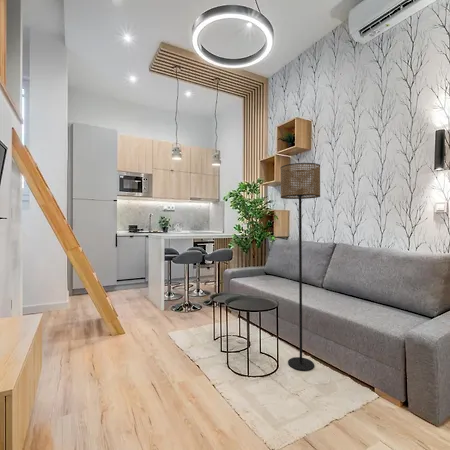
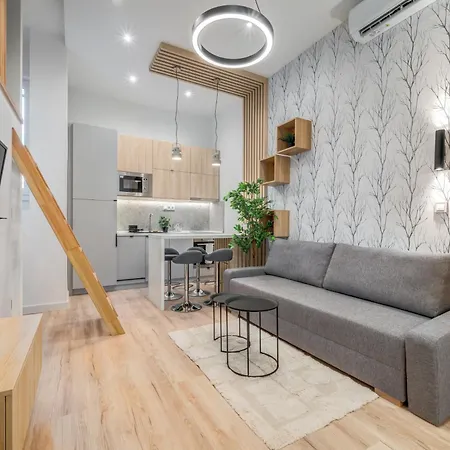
- floor lamp (300, 265)
